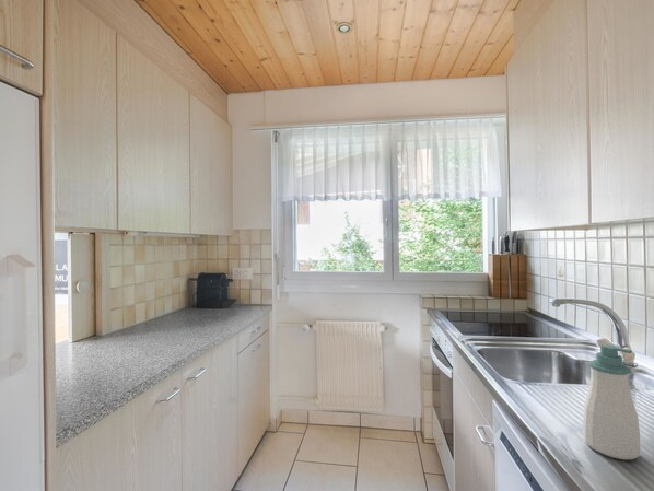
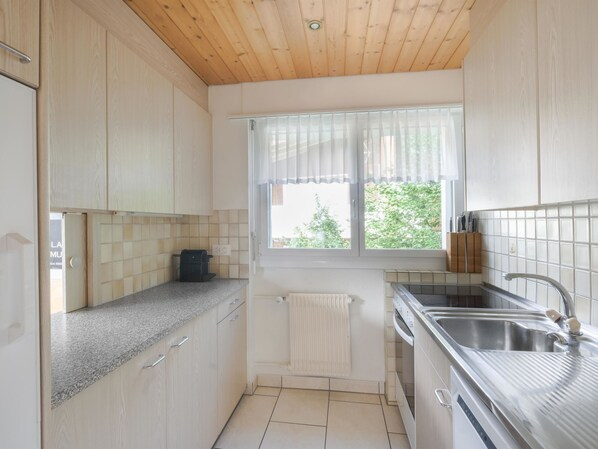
- soap bottle (609, 397)
